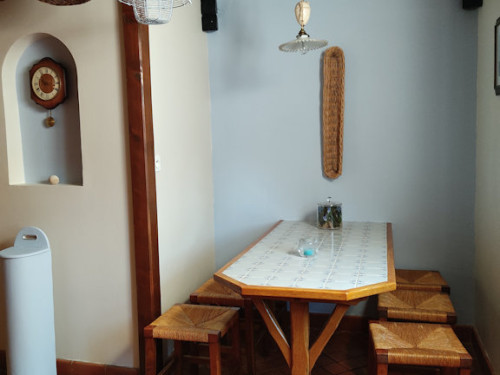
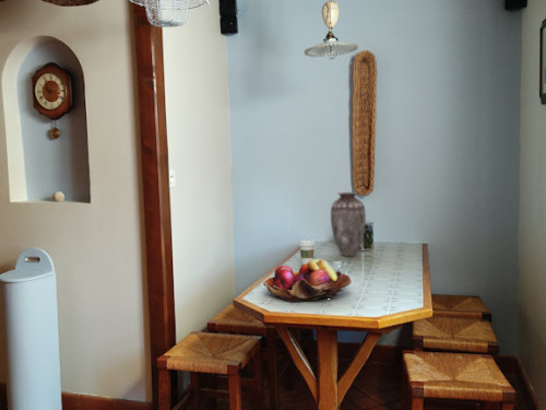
+ coffee cup (307, 251)
+ fruit basket (309, 278)
+ vase (347, 223)
